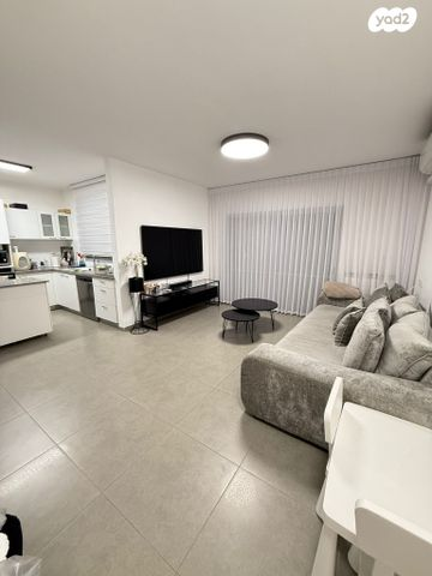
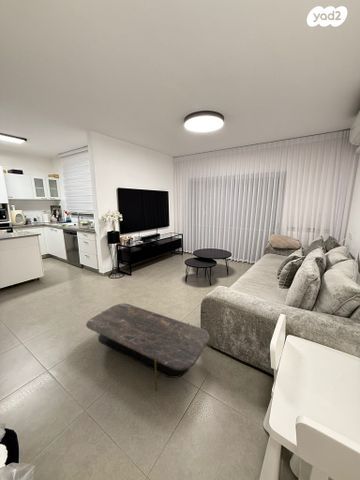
+ coffee table (144, 340)
